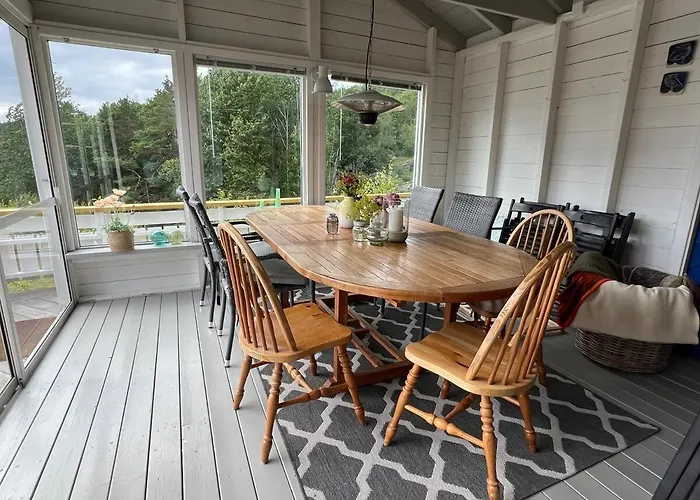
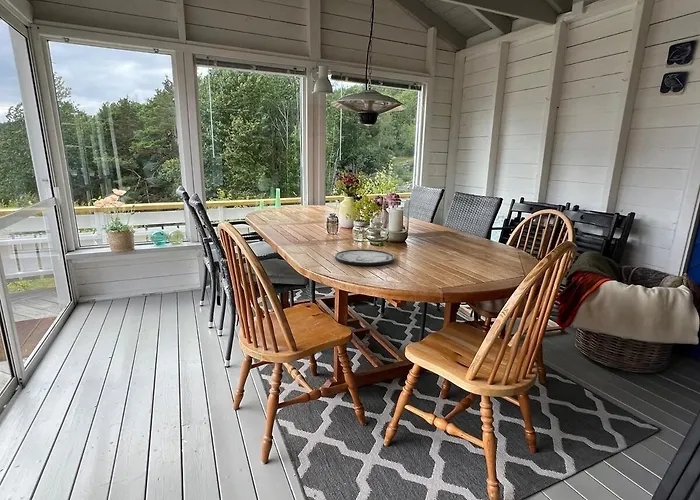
+ plate (364, 256)
